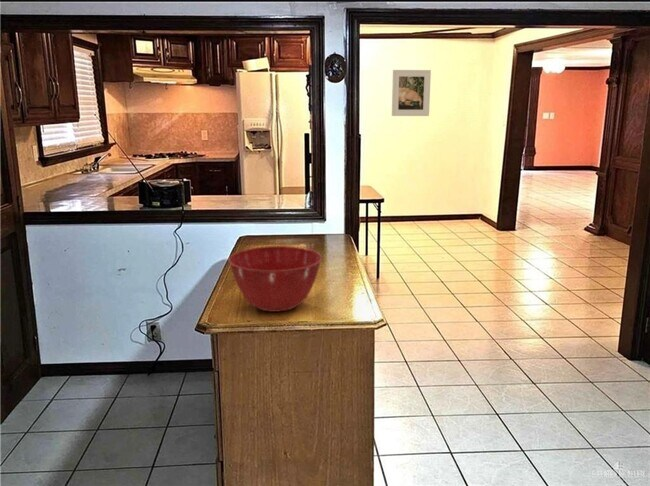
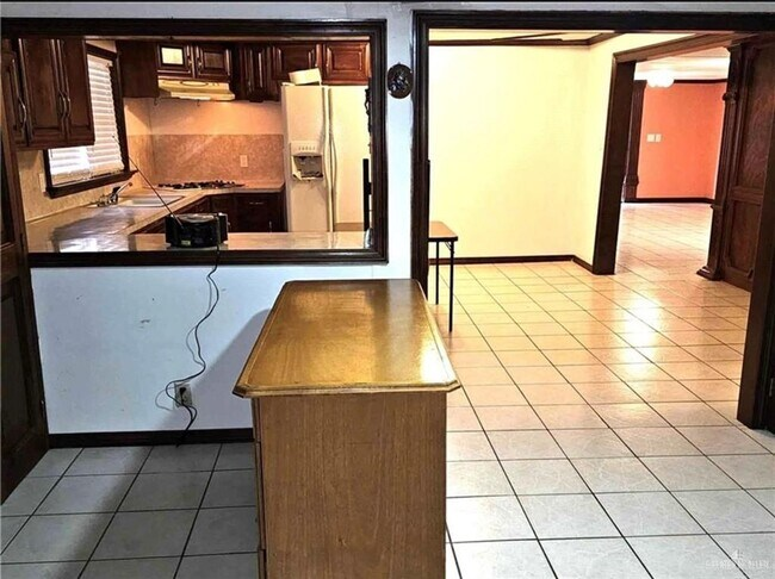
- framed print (411, 93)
- mixing bowl (275, 280)
